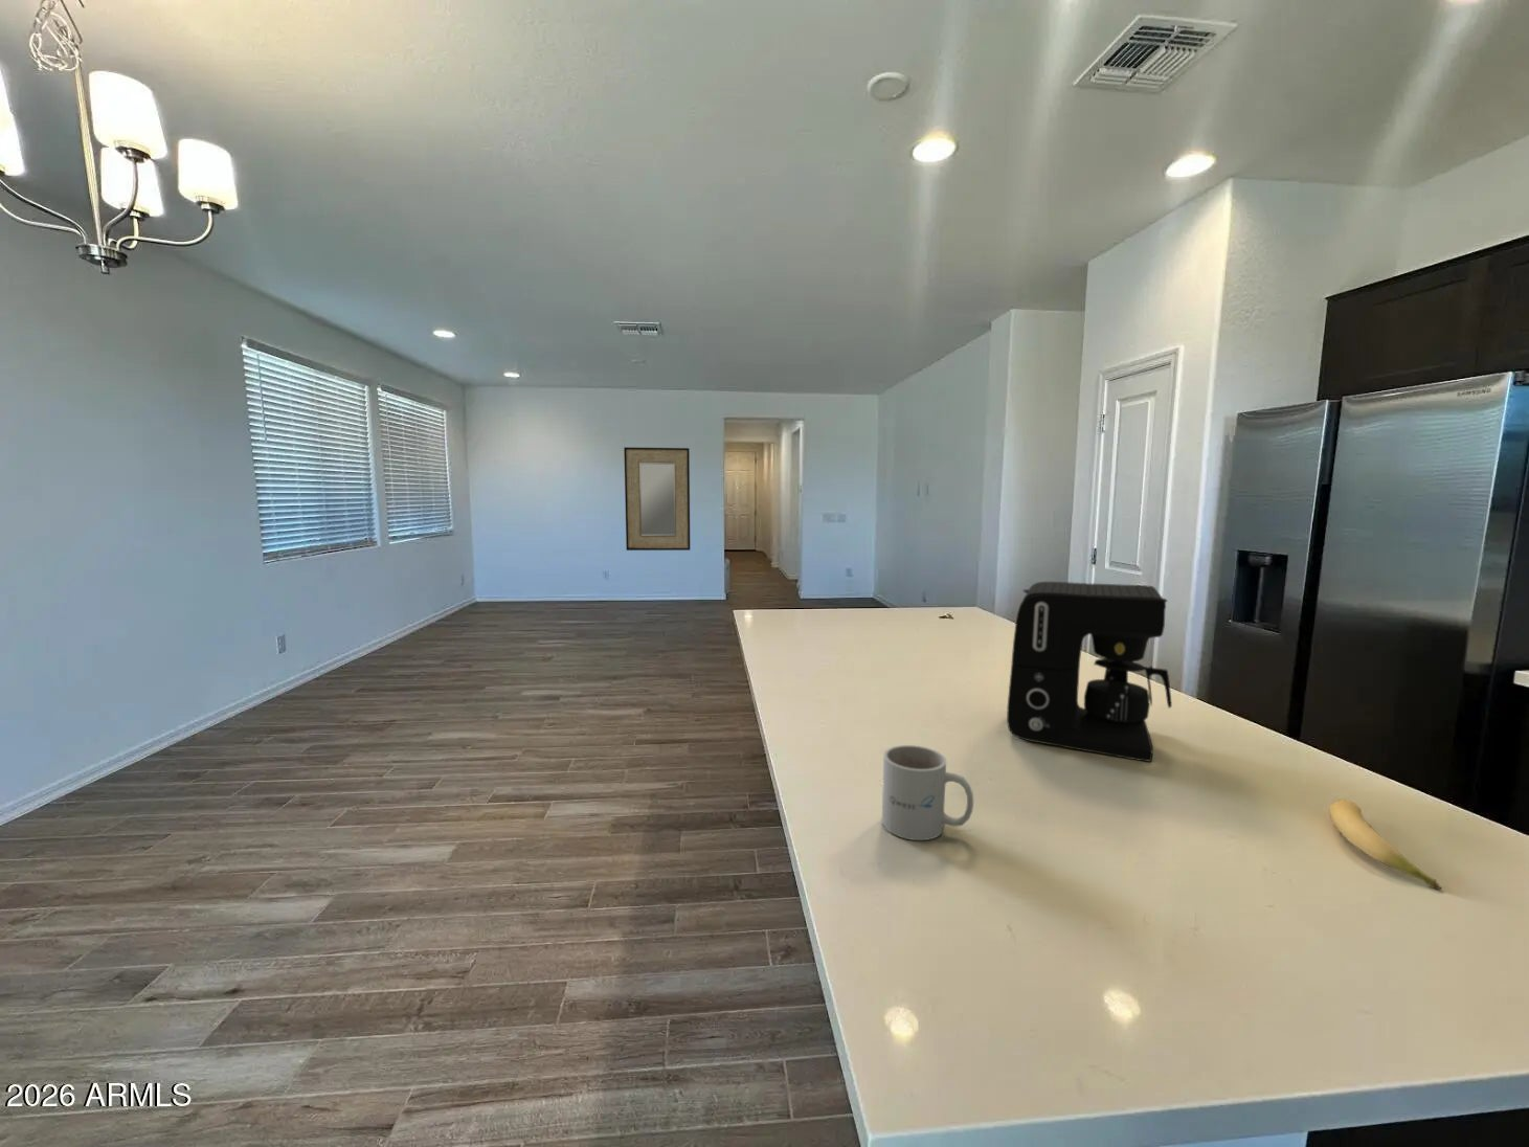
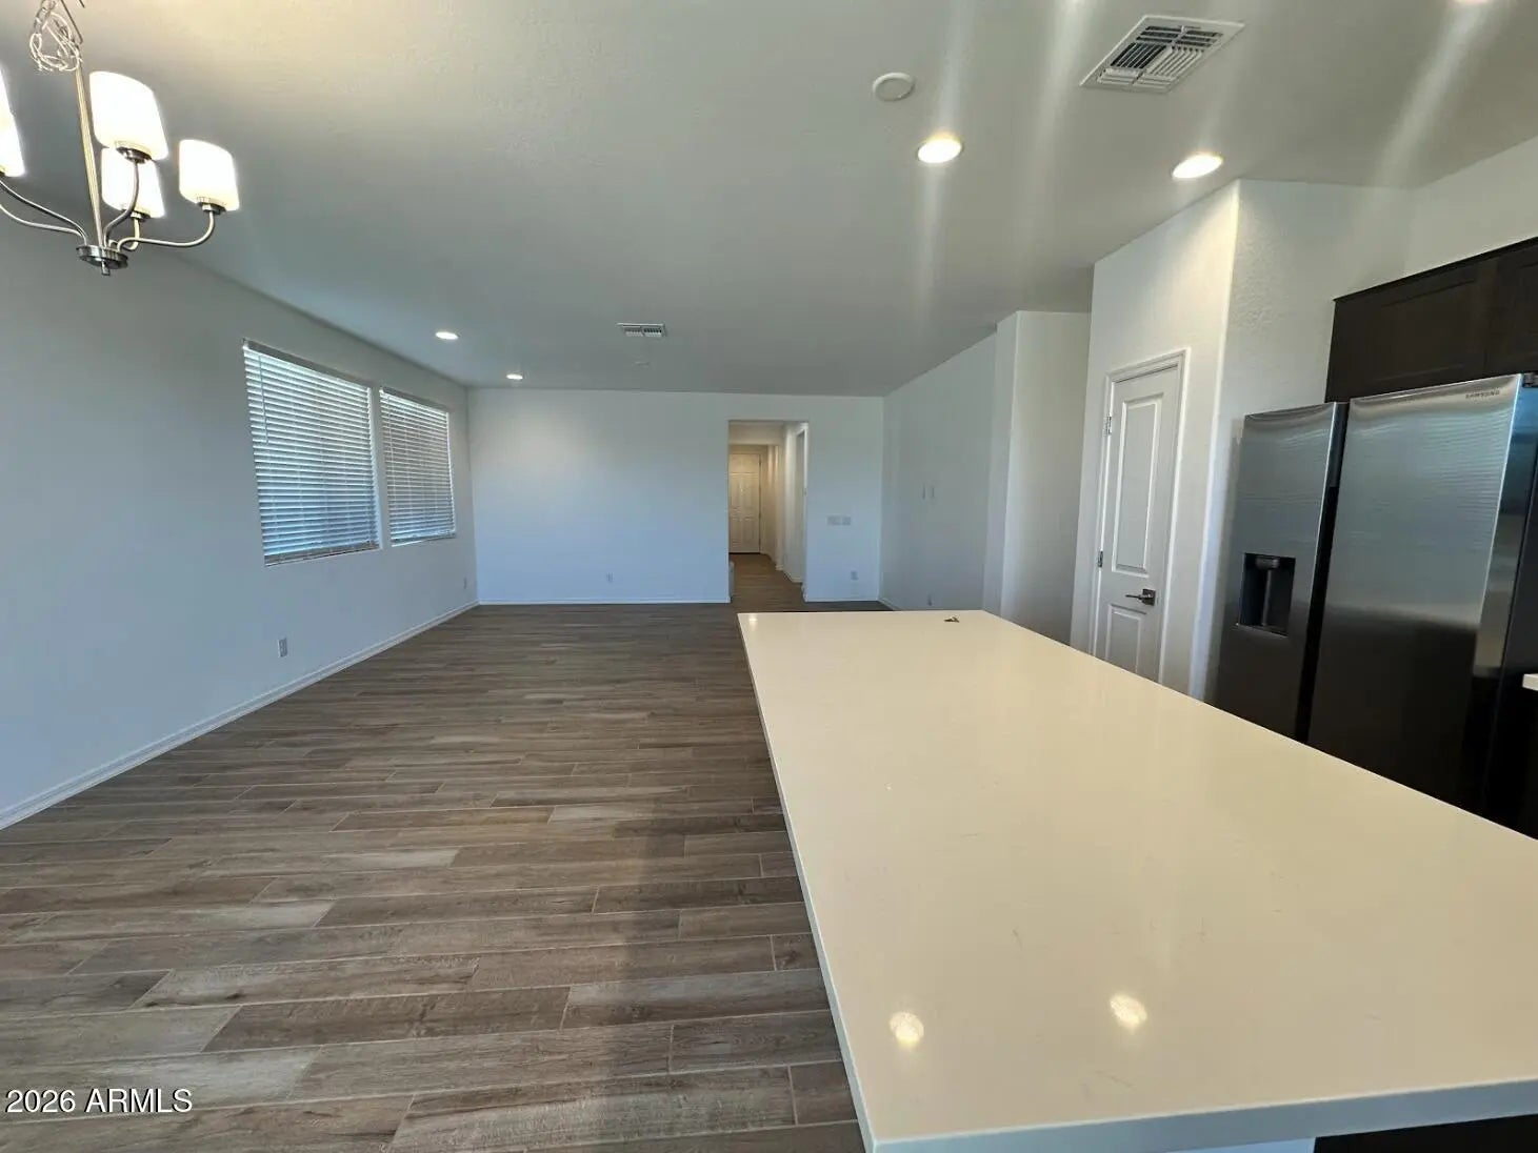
- home mirror (657, 499)
- banana (1372, 831)
- coffee maker (1095, 663)
- mug (925, 794)
